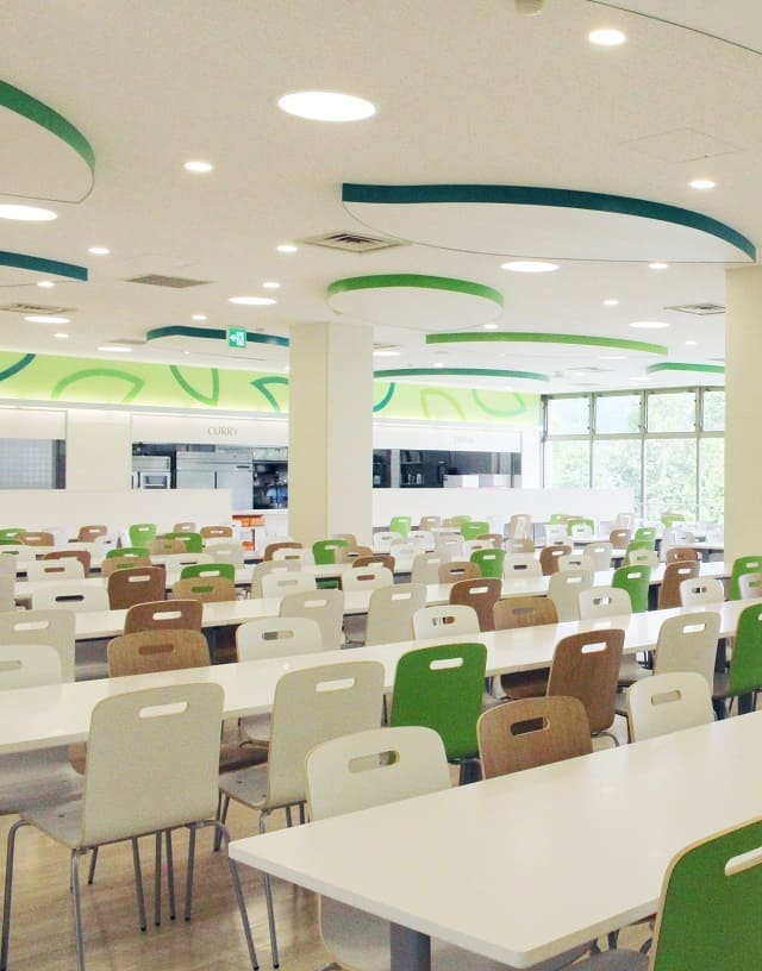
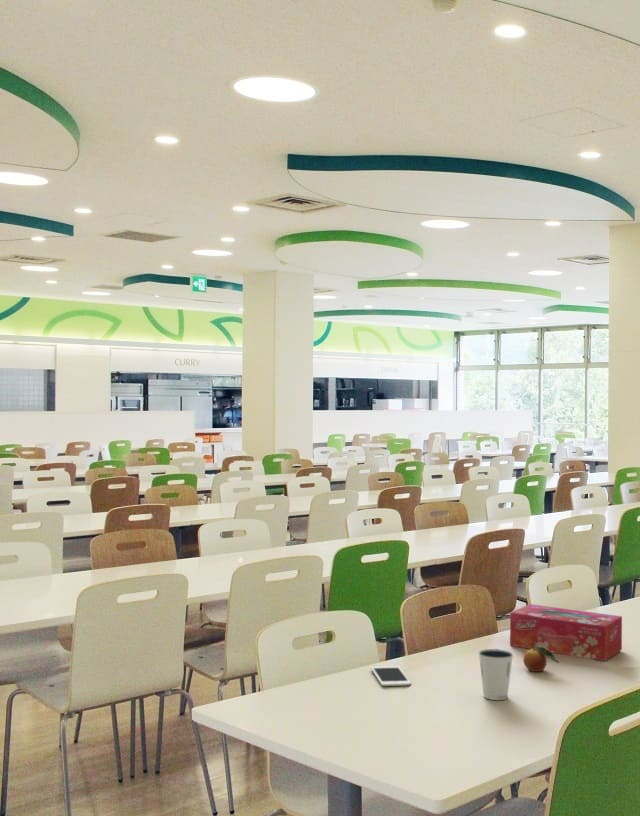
+ dixie cup (495, 675)
+ cell phone (390, 675)
+ tissue box (565, 631)
+ fruit (541, 657)
